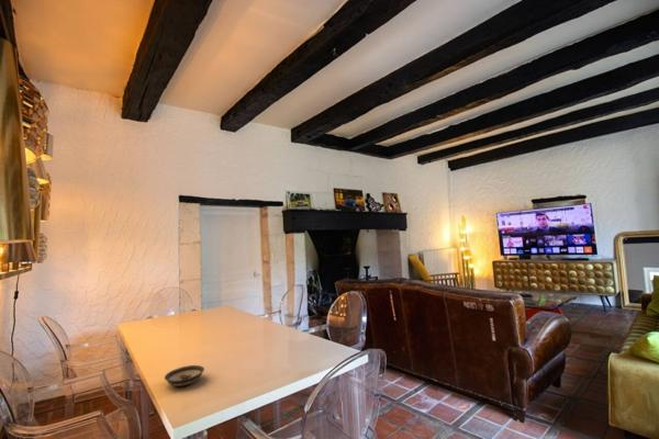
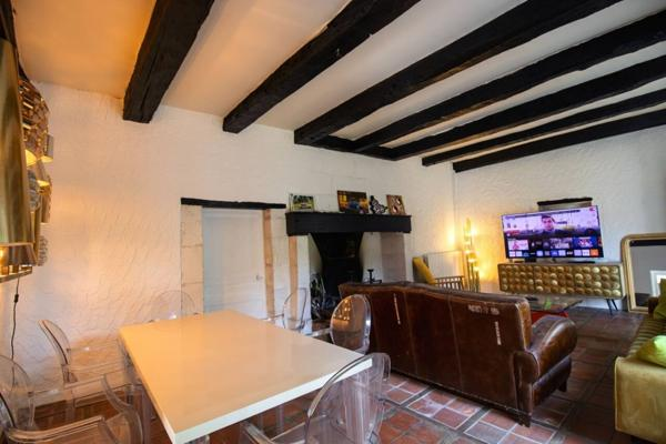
- saucer (185, 376)
